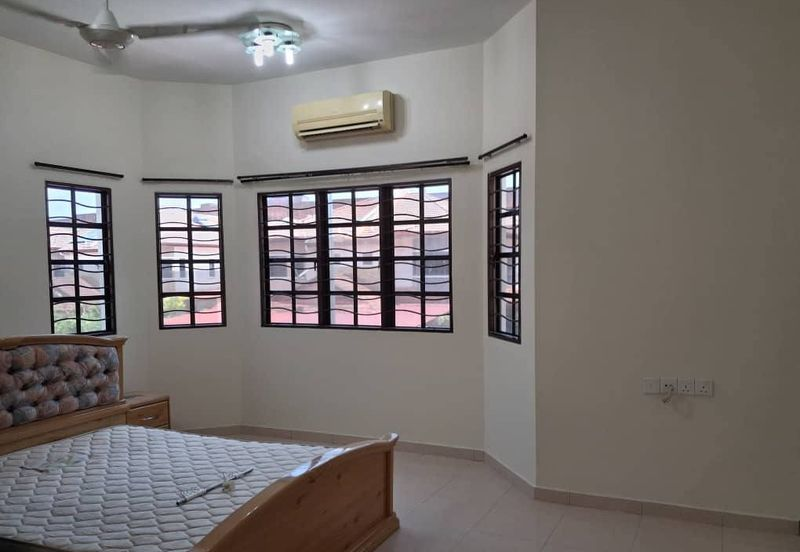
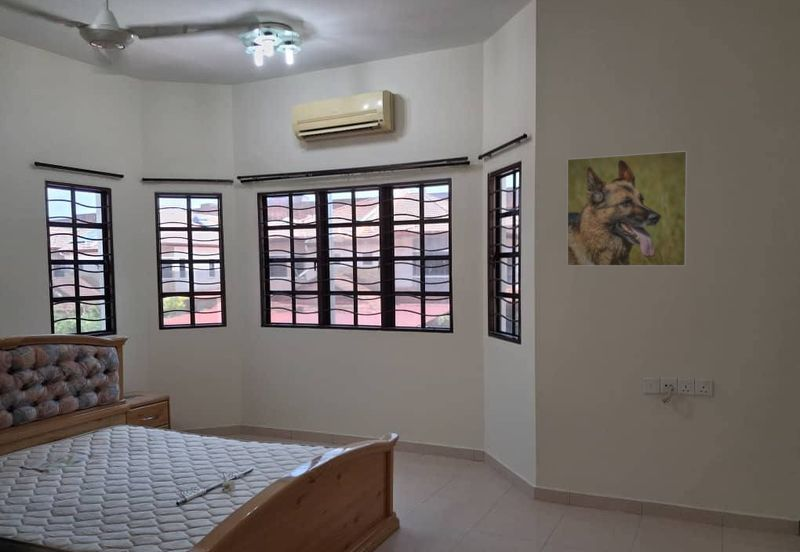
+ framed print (624, 210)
